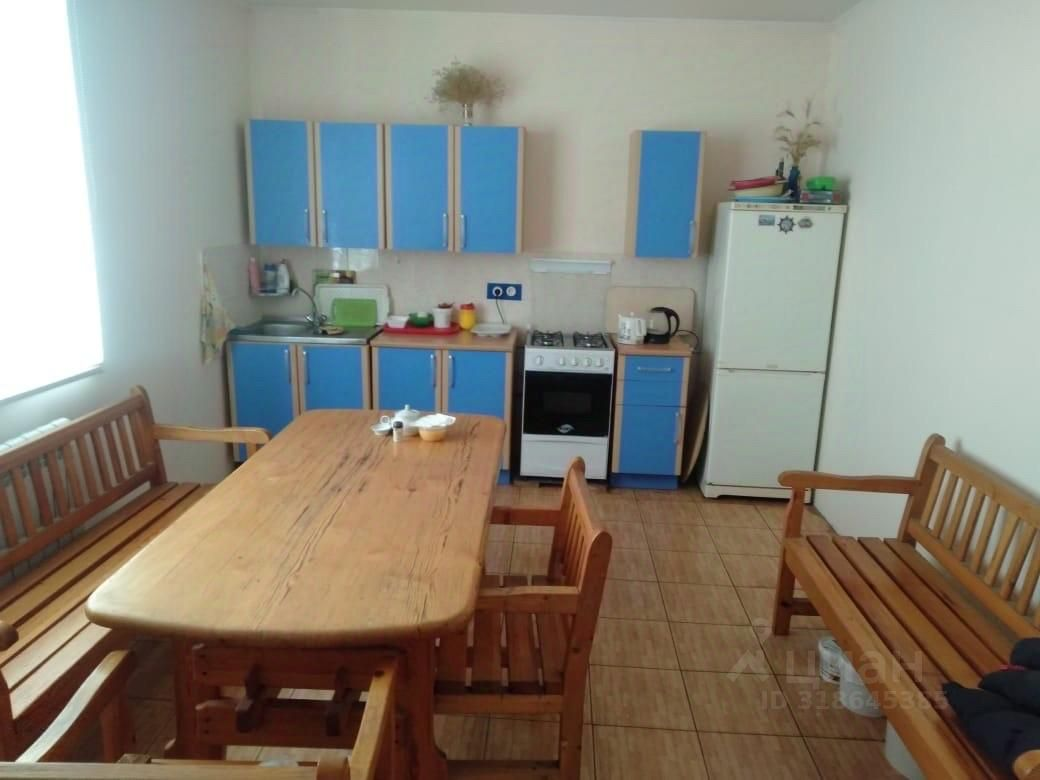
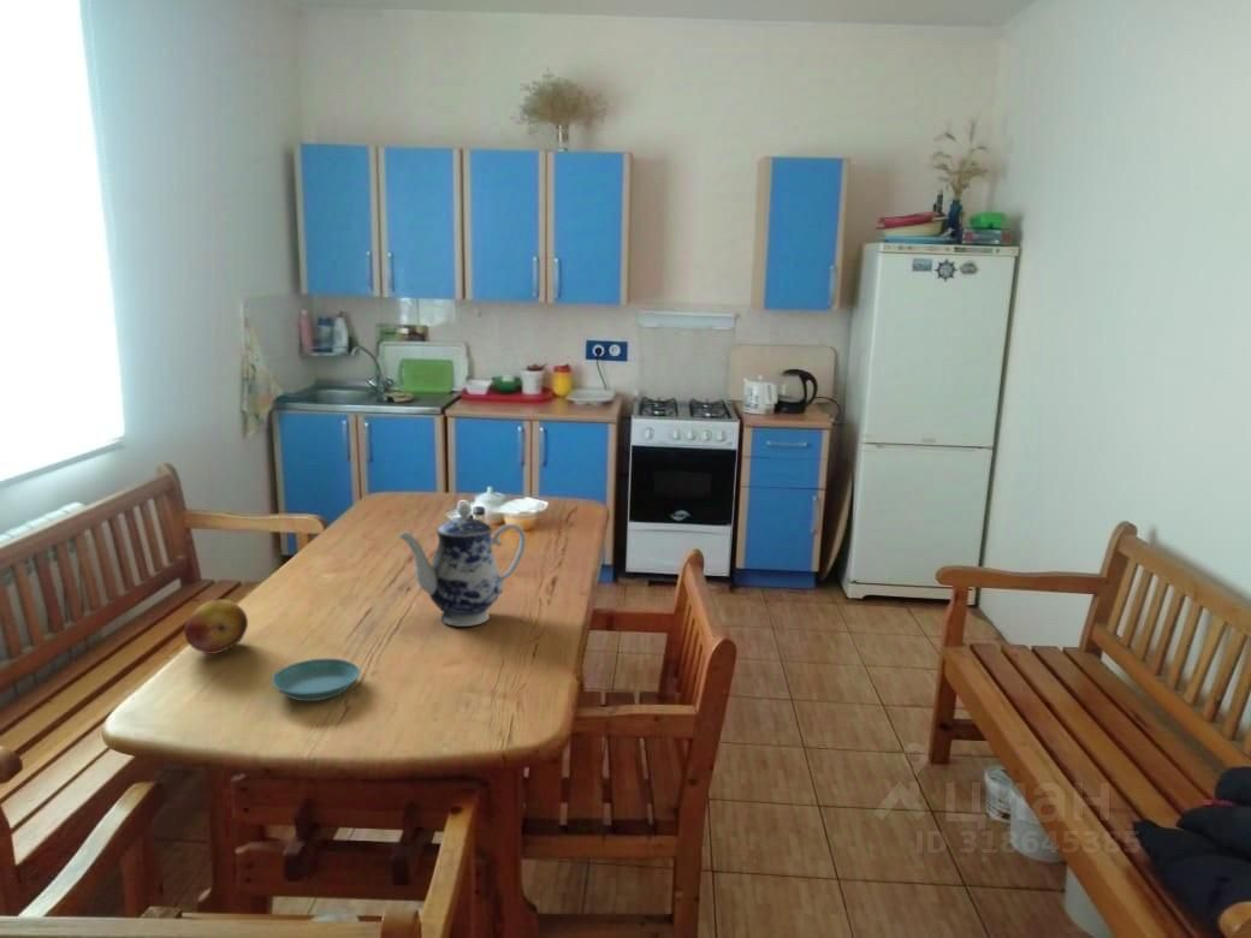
+ saucer (316, 681)
+ fruit (218, 624)
+ teapot (464, 560)
